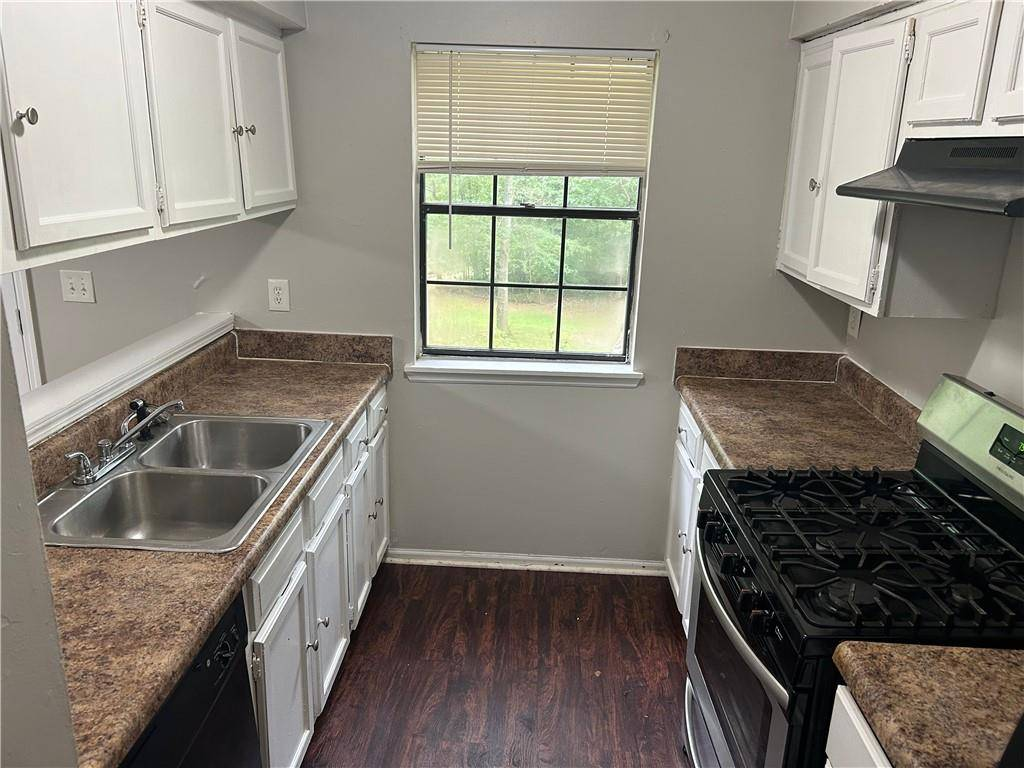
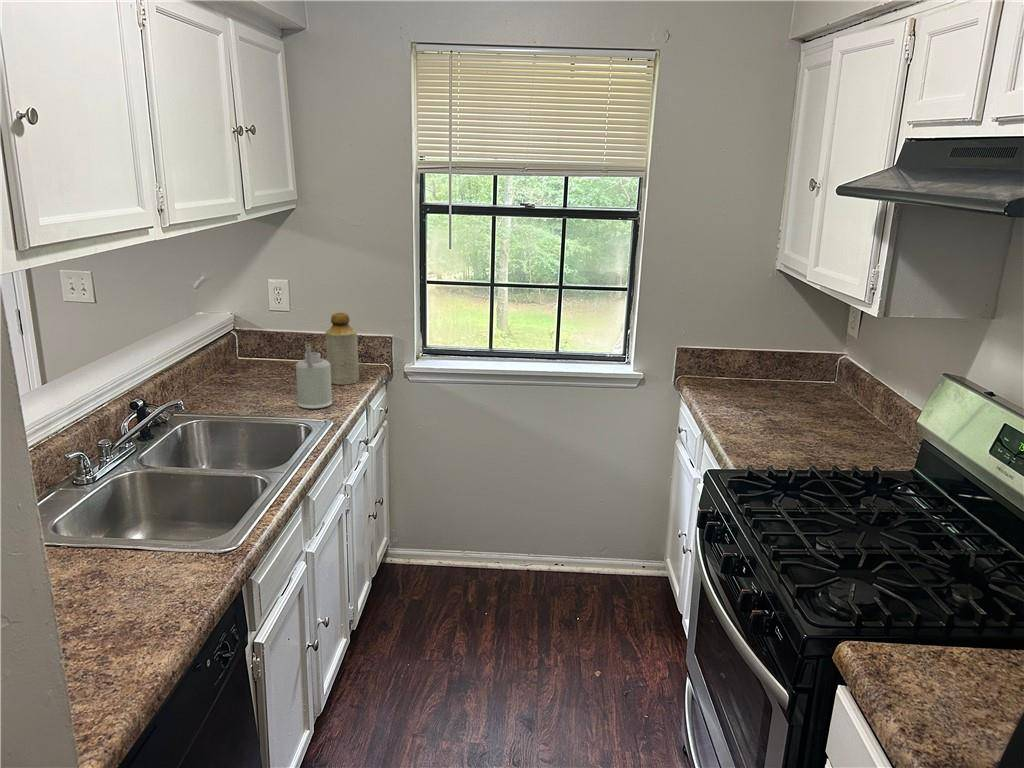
+ bottle (342, 347)
+ soap dispenser (312, 373)
